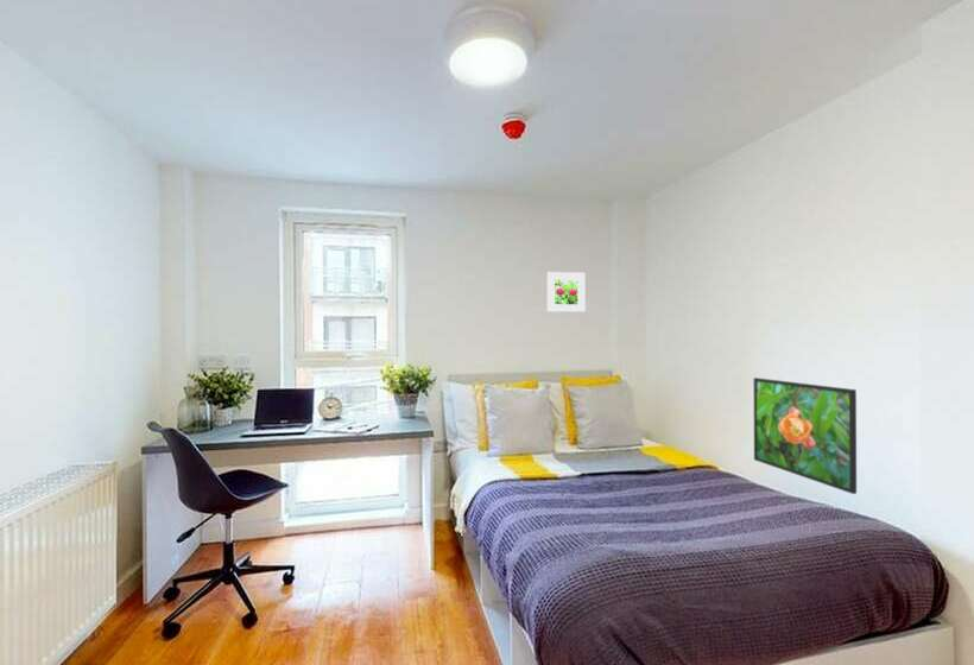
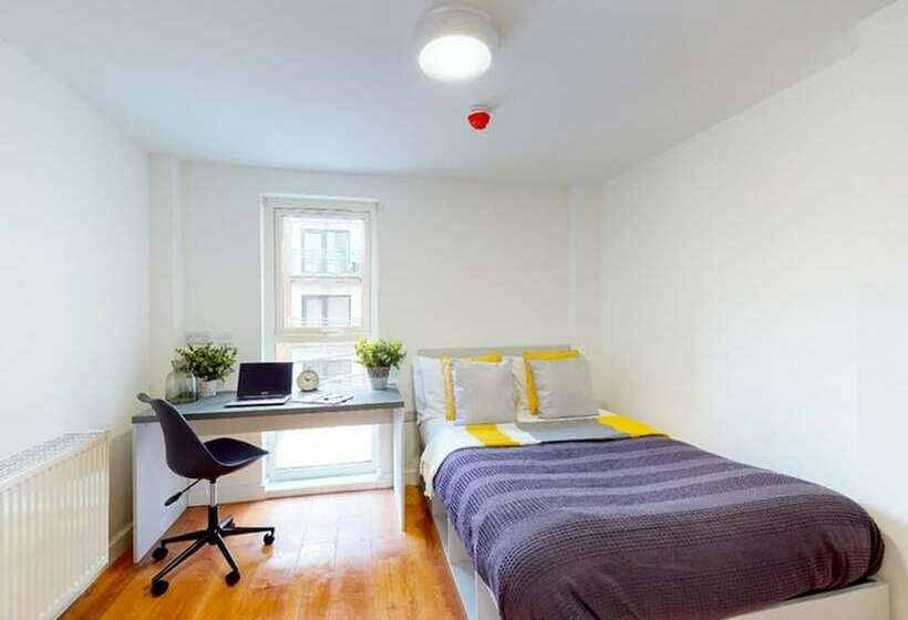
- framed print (798, 429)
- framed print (565, 292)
